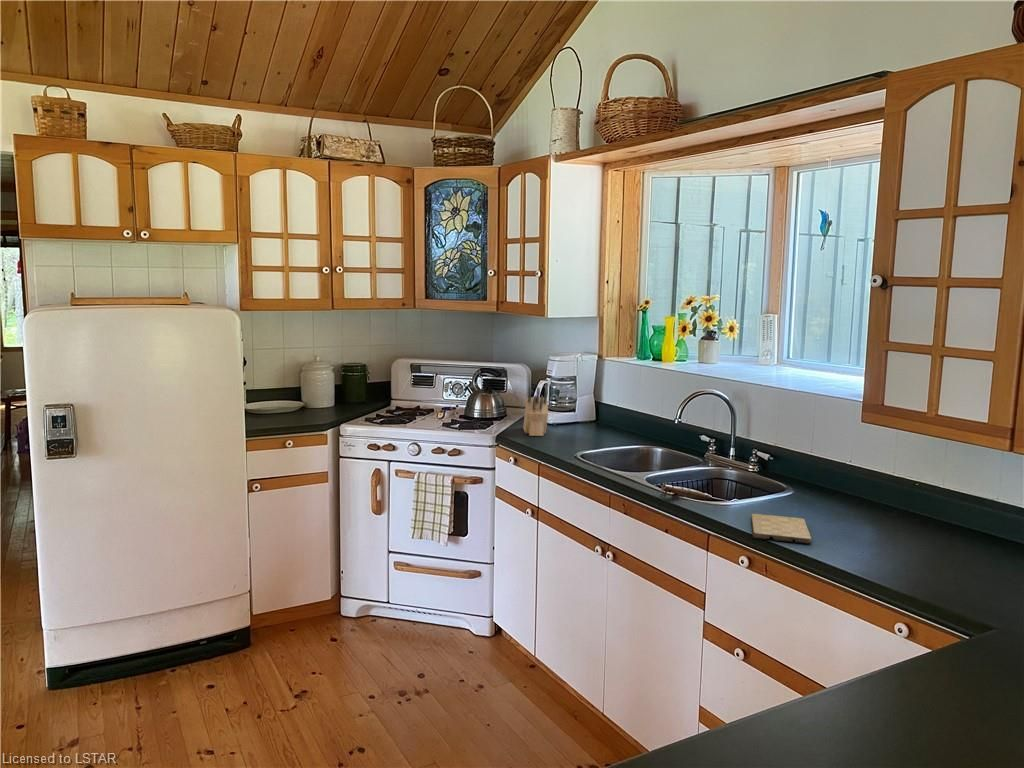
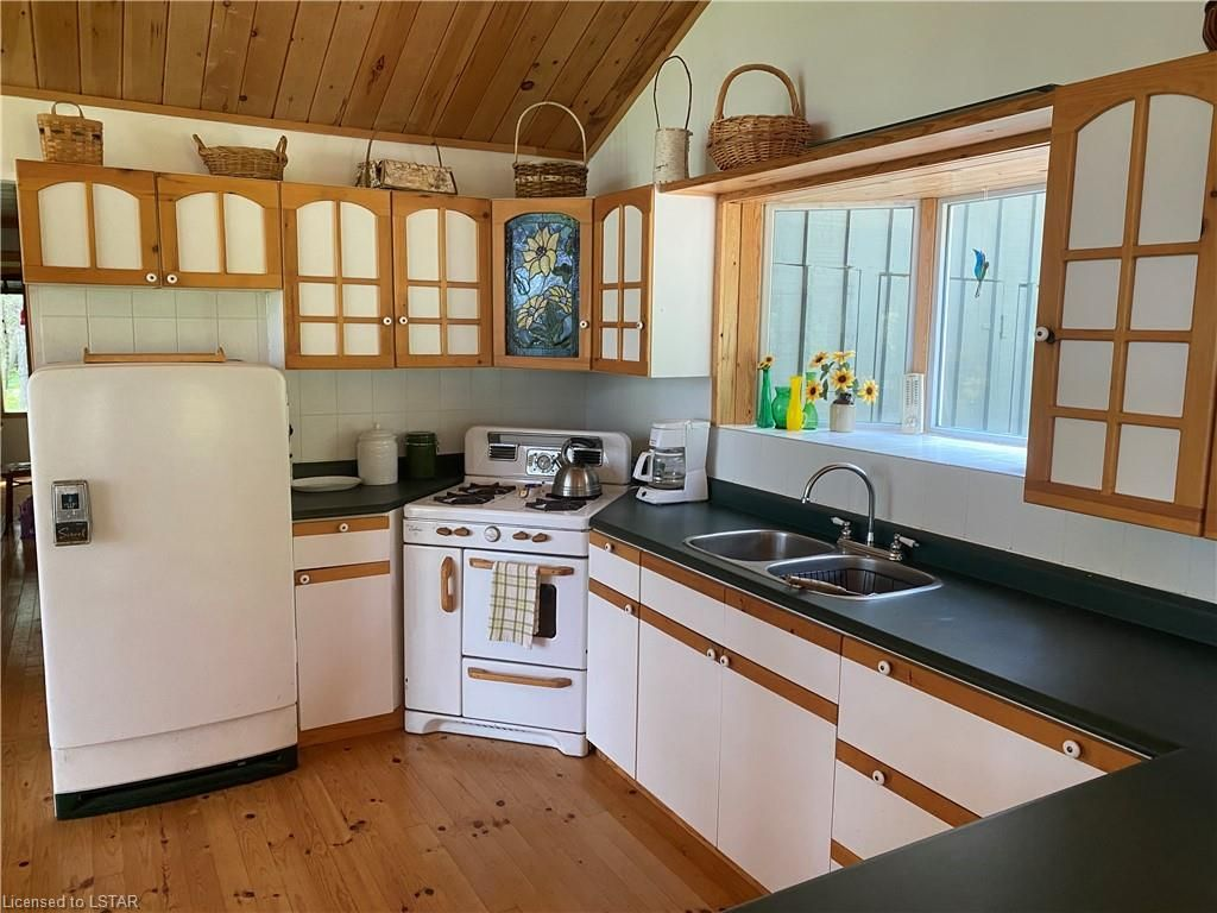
- cutting board (779, 527)
- knife block (535, 408)
